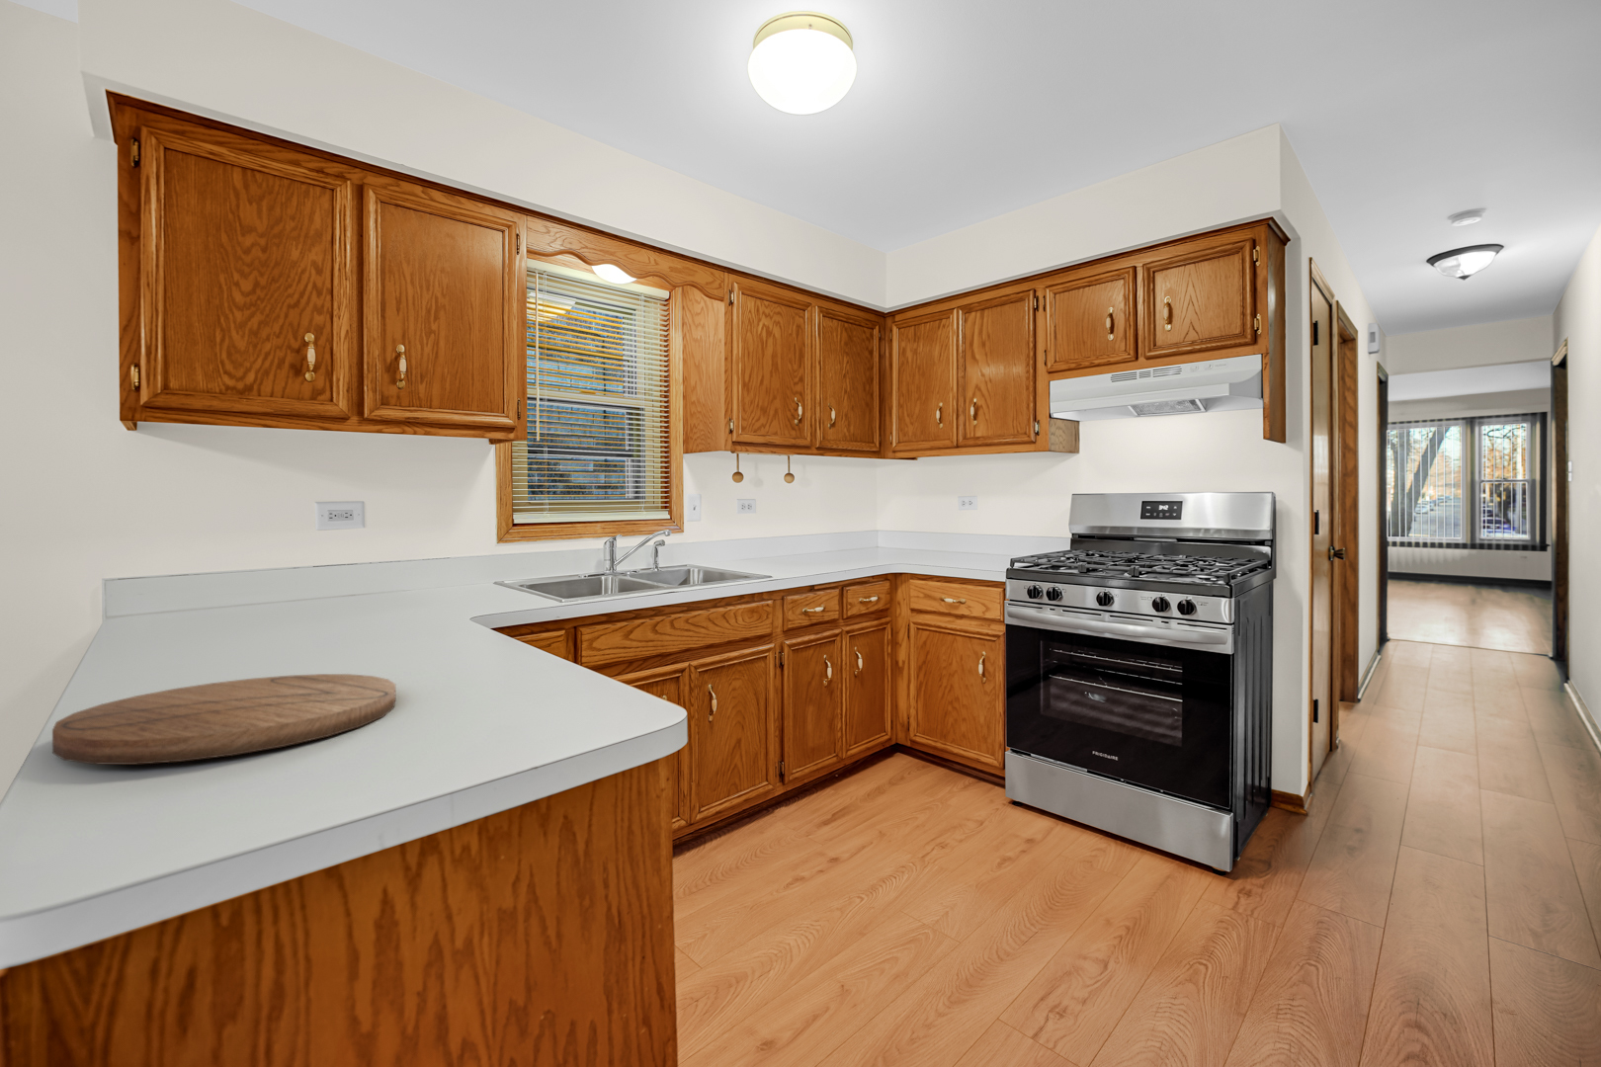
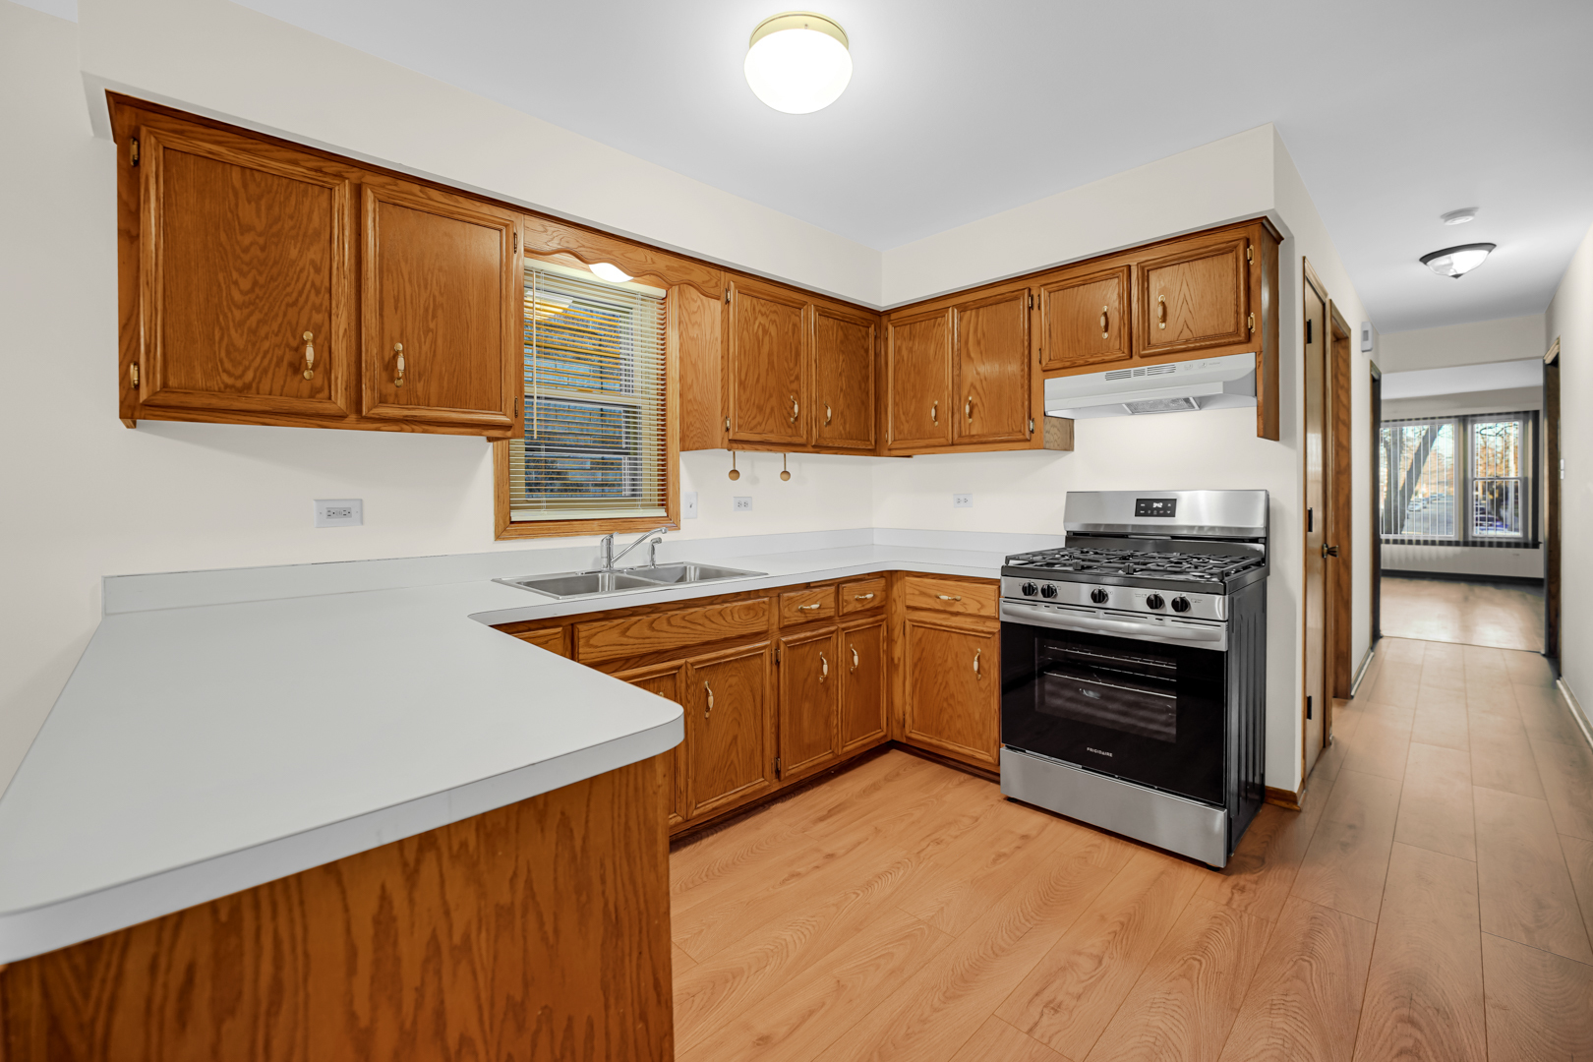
- cutting board (244, 711)
